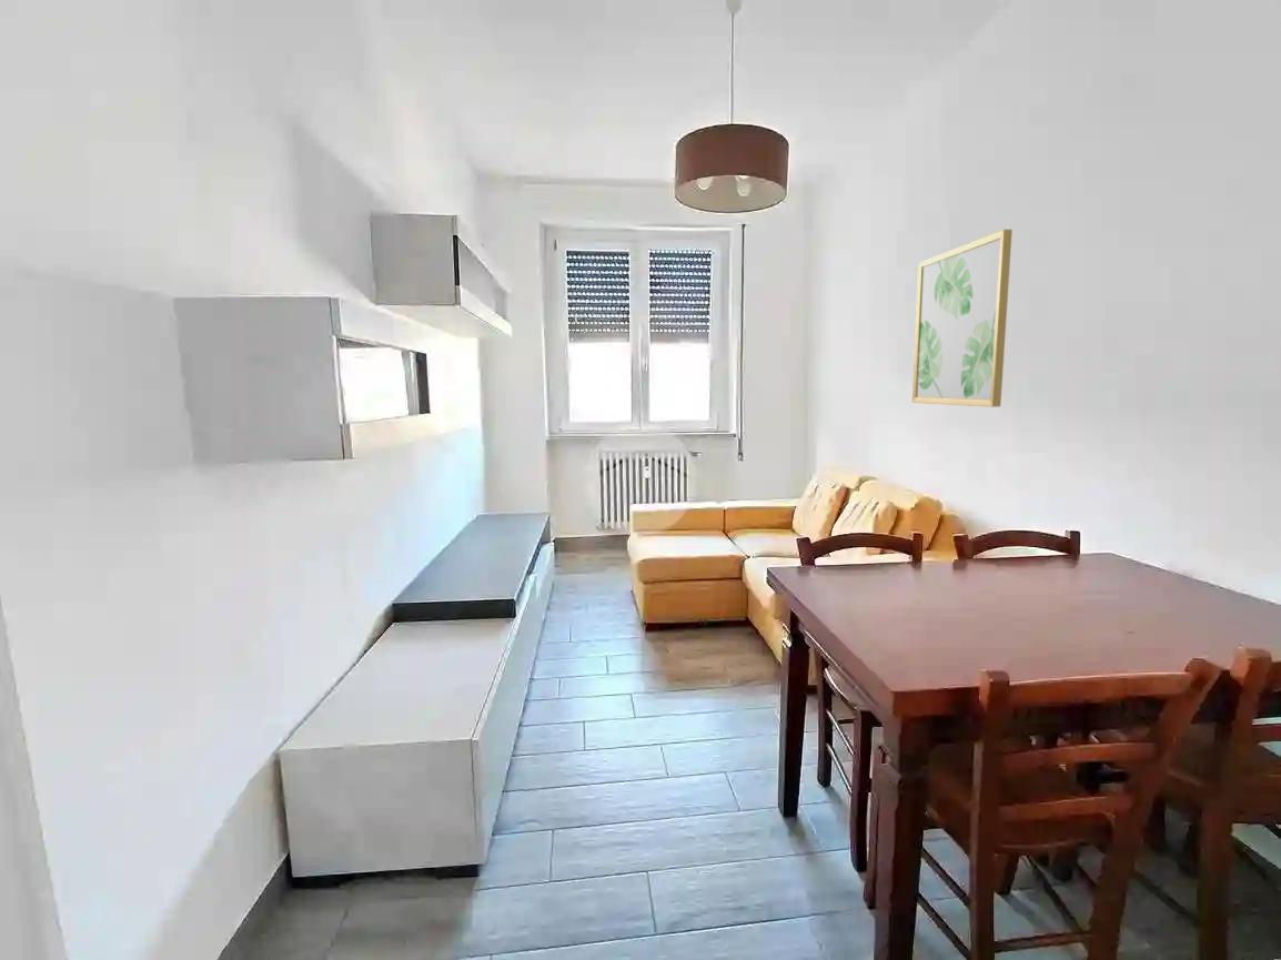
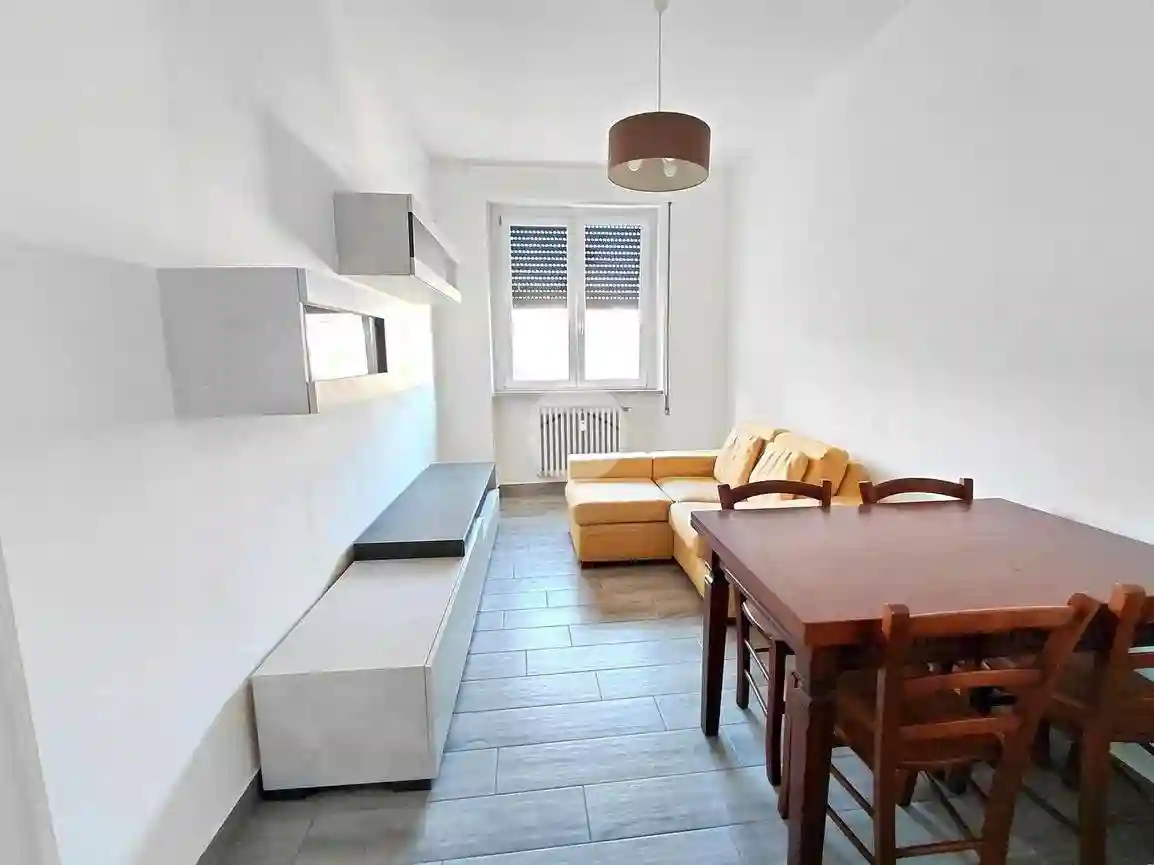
- wall art (955, 327)
